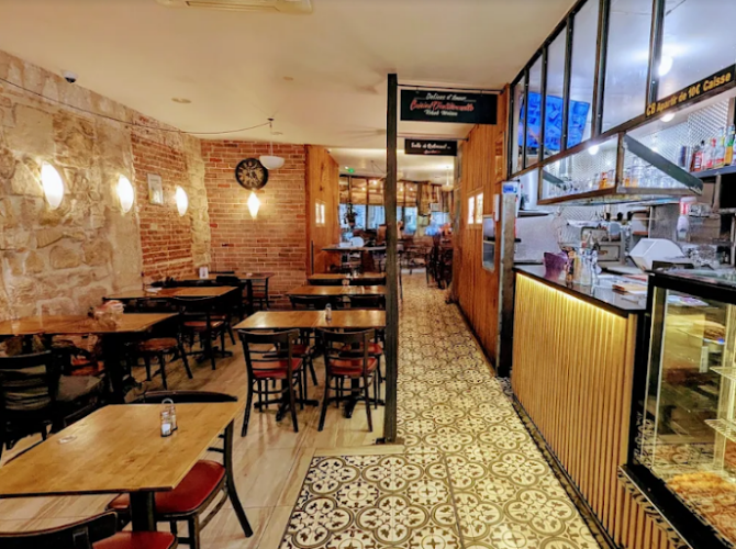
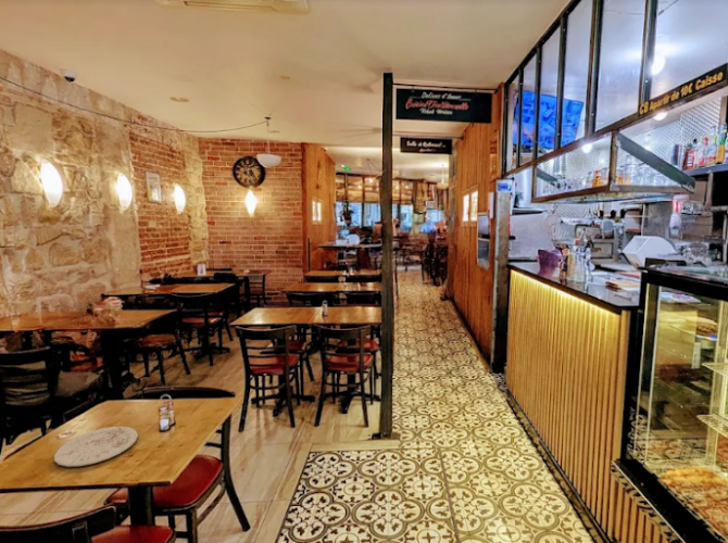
+ plate (98, 445)
